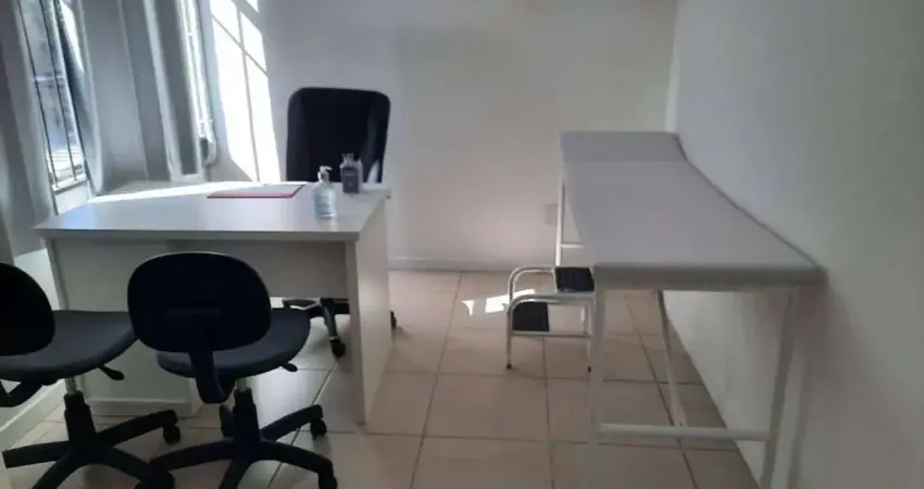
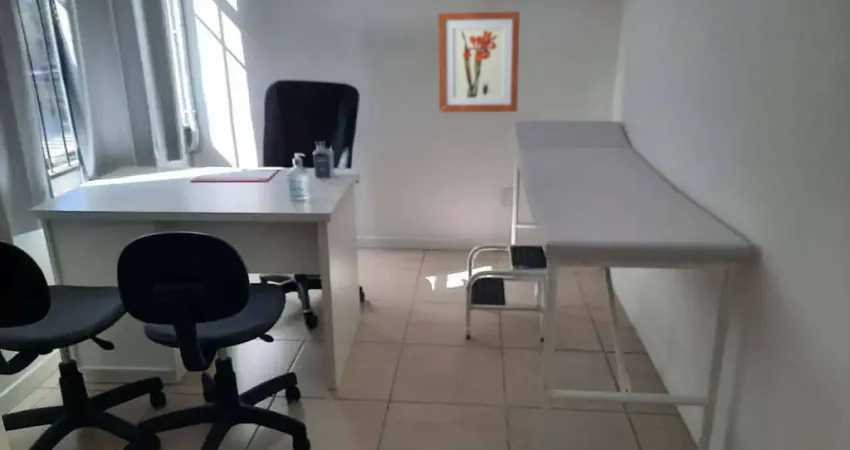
+ wall art (478, 63)
